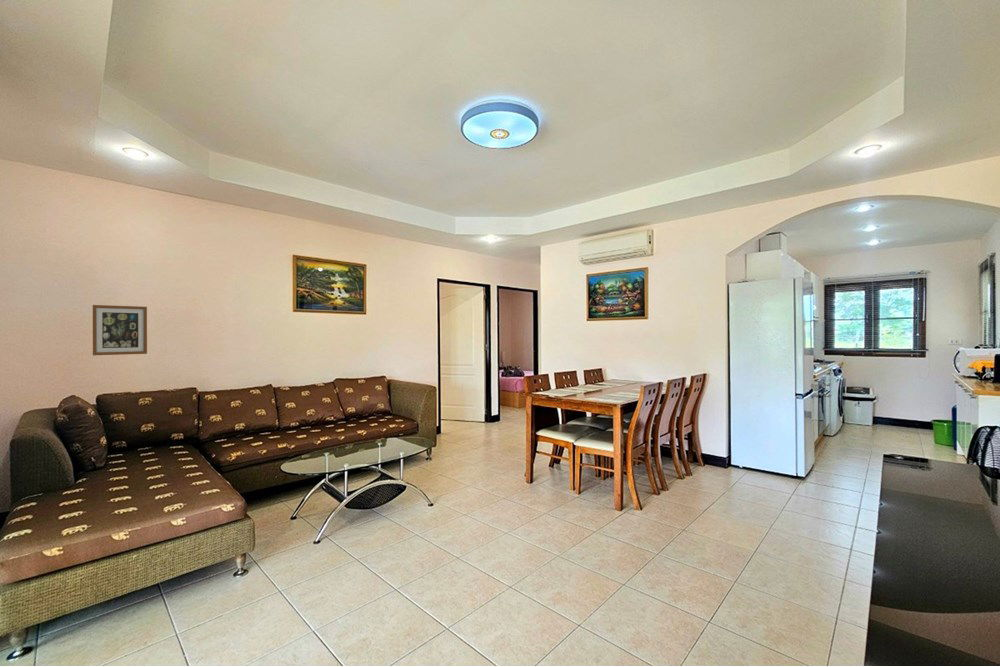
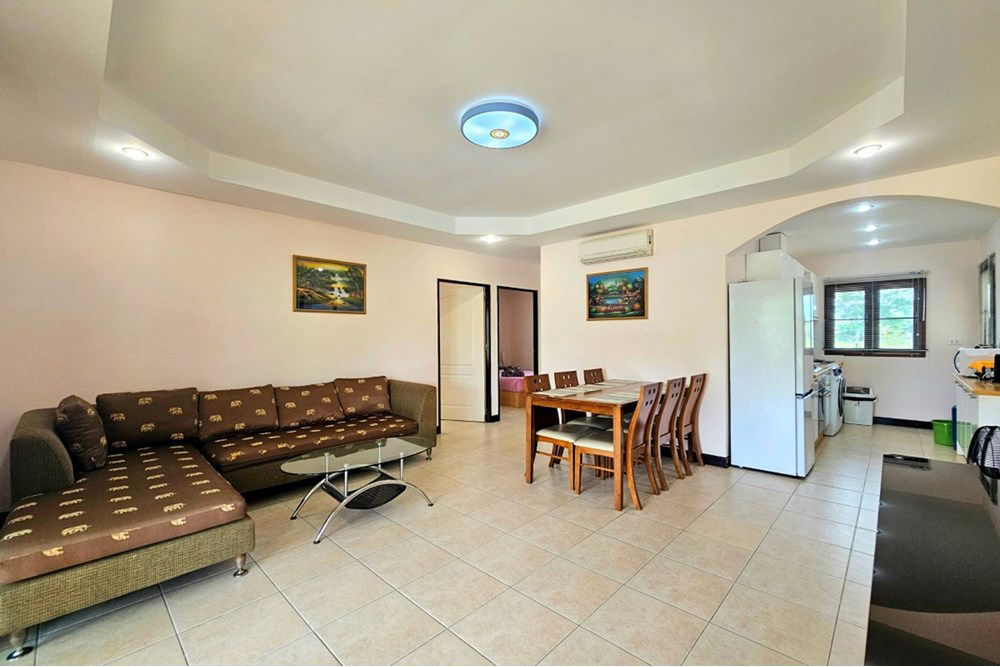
- wall art (120, 330)
